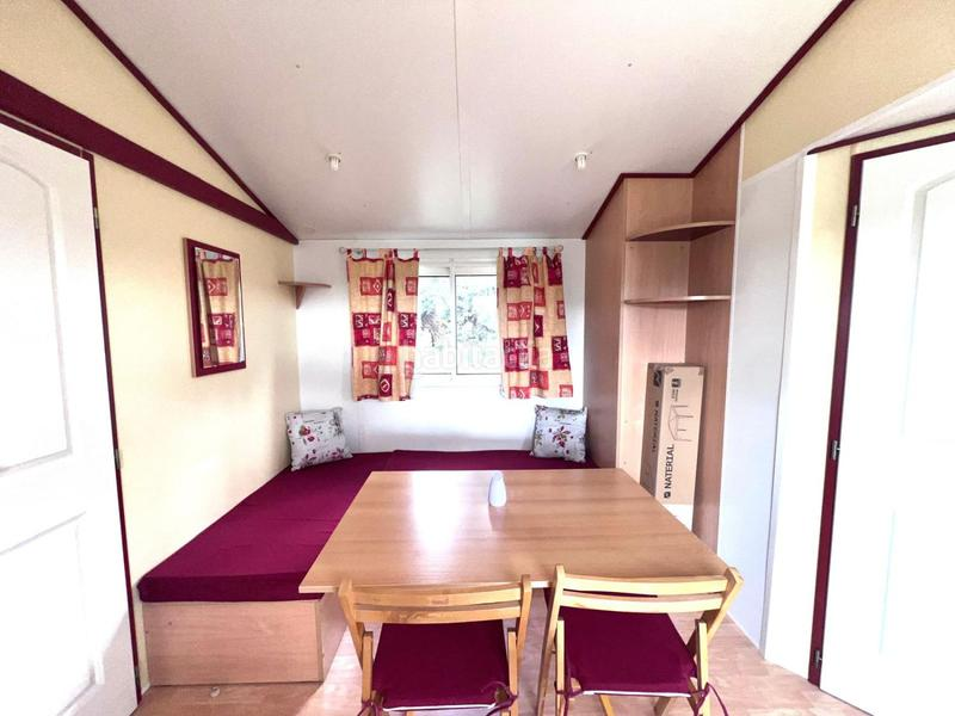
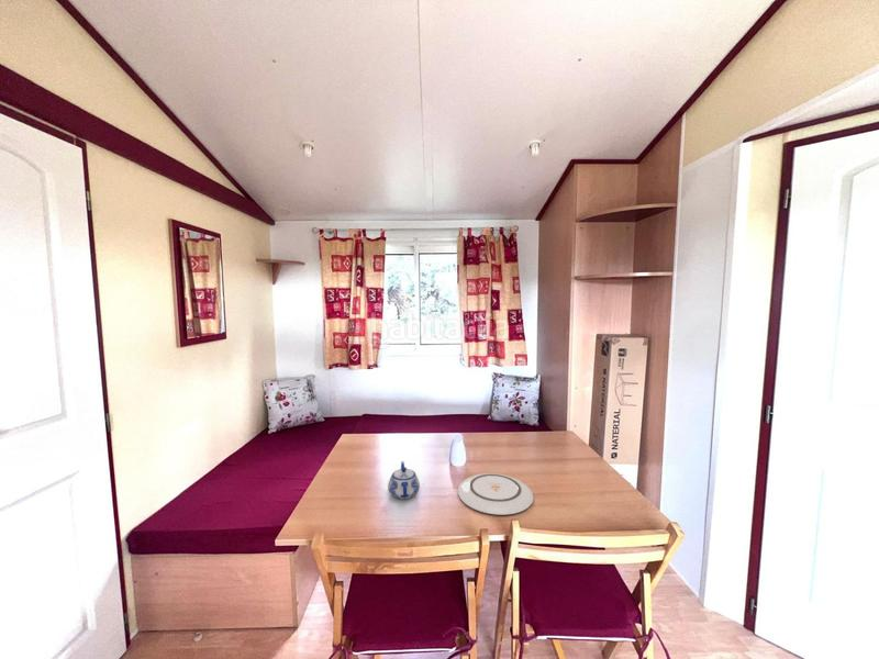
+ teapot (403, 479)
+ plate (494, 489)
